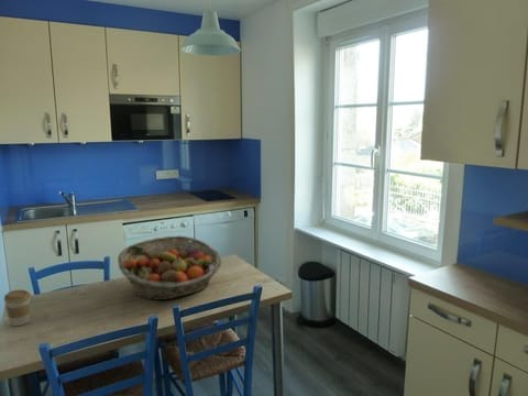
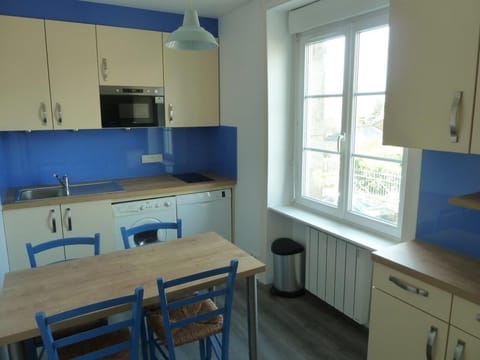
- fruit basket (170, 265)
- coffee cup (18, 307)
